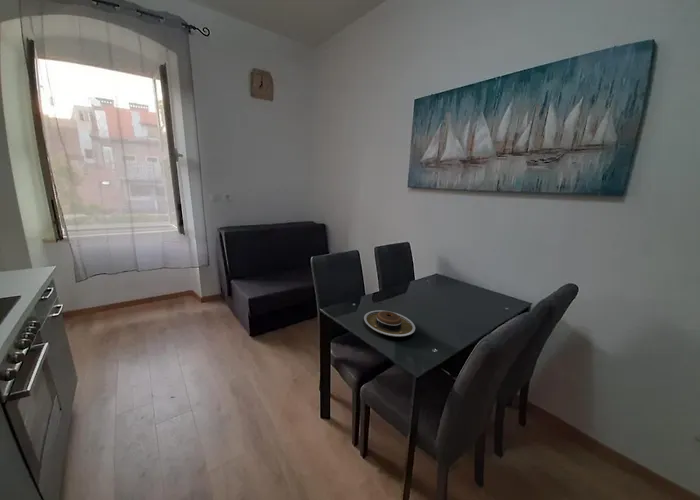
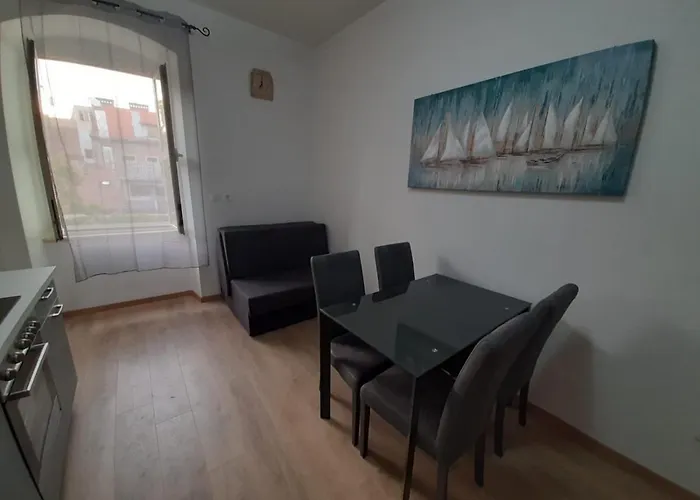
- plate (388, 320)
